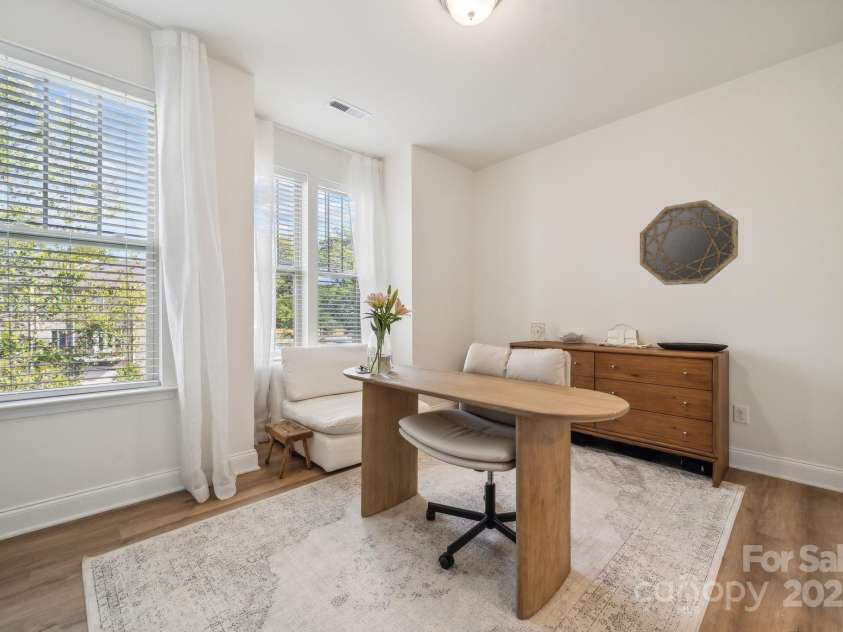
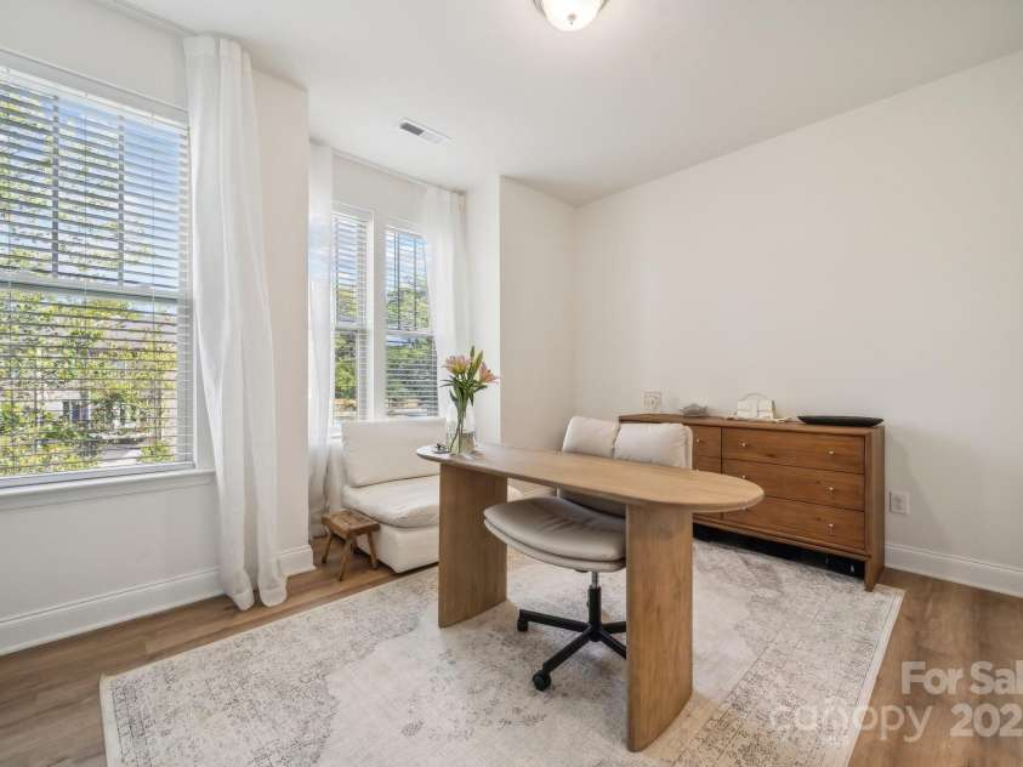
- home mirror (685, 244)
